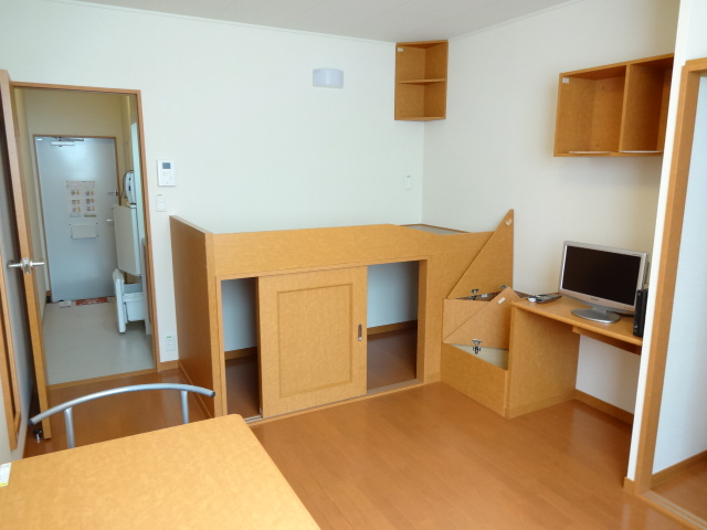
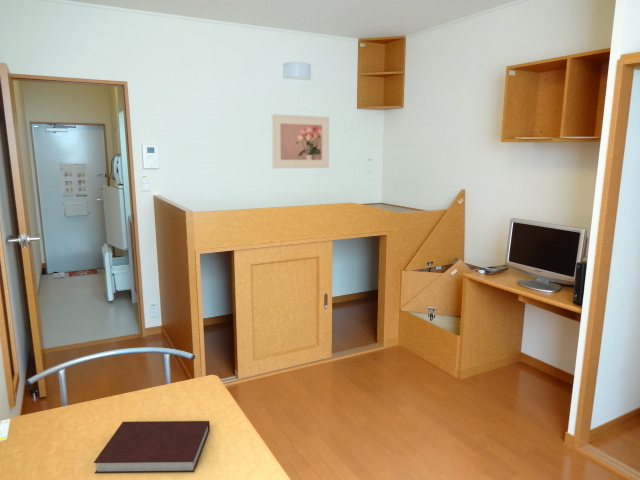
+ notebook (156, 445)
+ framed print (301, 142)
